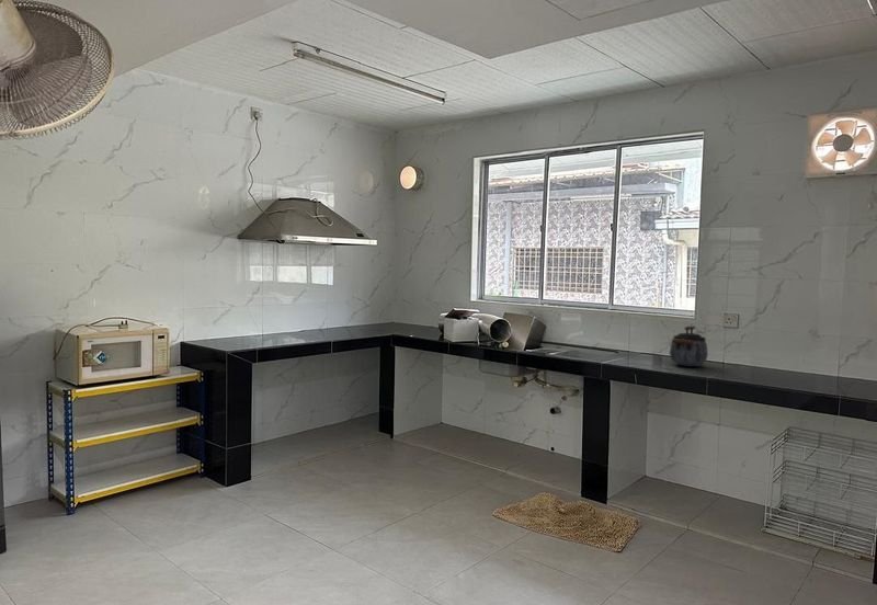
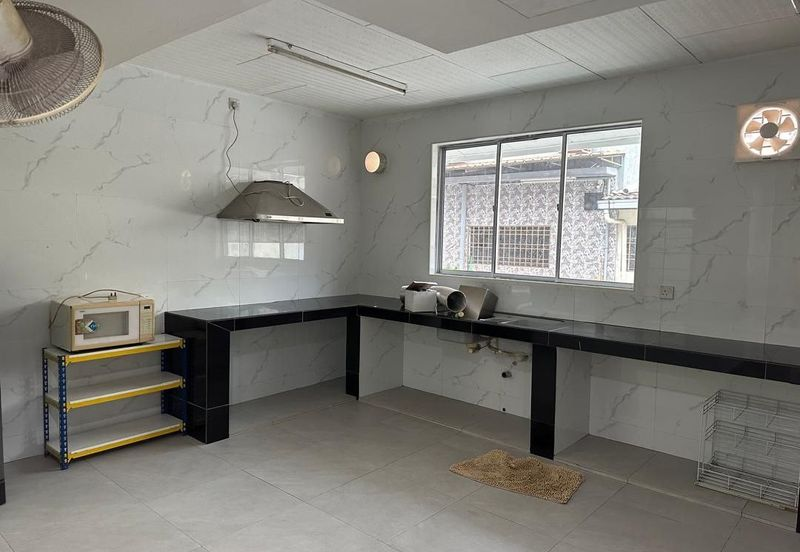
- kettle (688, 345)
